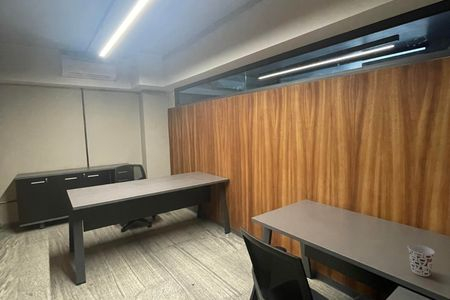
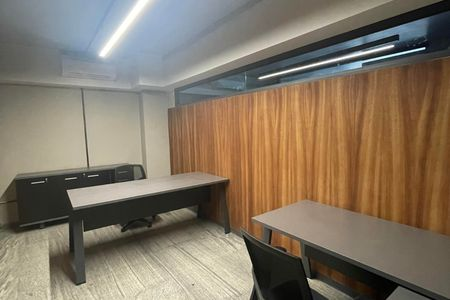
- cup (420, 260)
